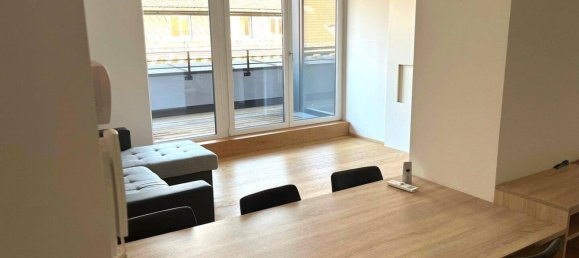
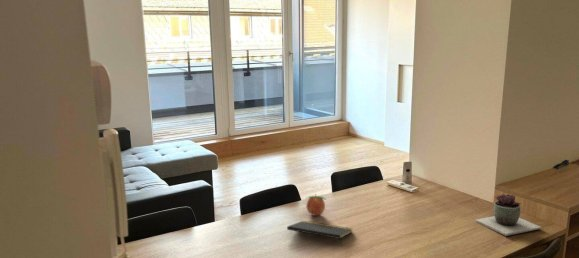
+ succulent plant (508, 209)
+ fruit (315, 204)
+ notepad (320, 229)
